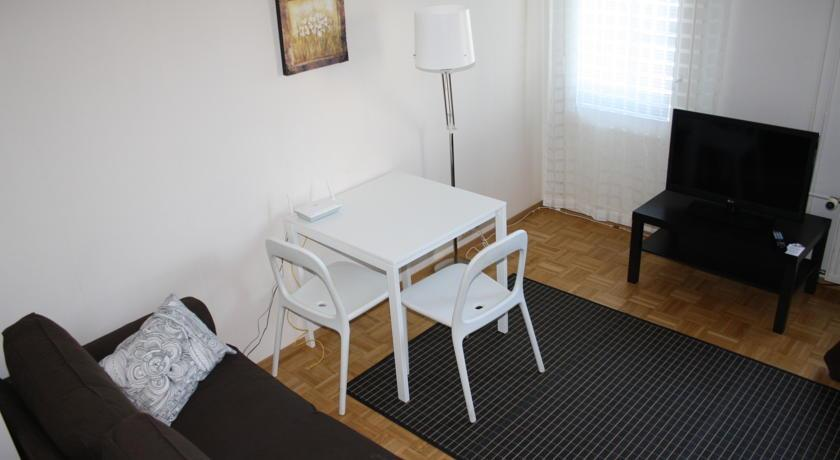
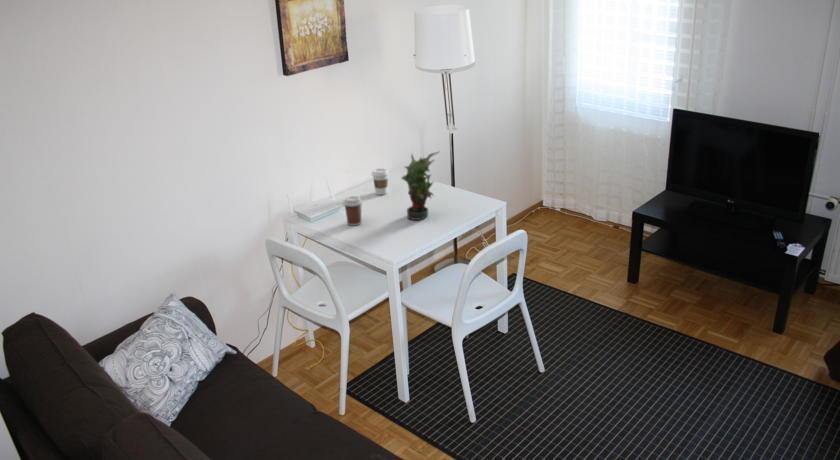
+ potted plant (422, 185)
+ coffee cup (380, 181)
+ coffee cup (353, 210)
